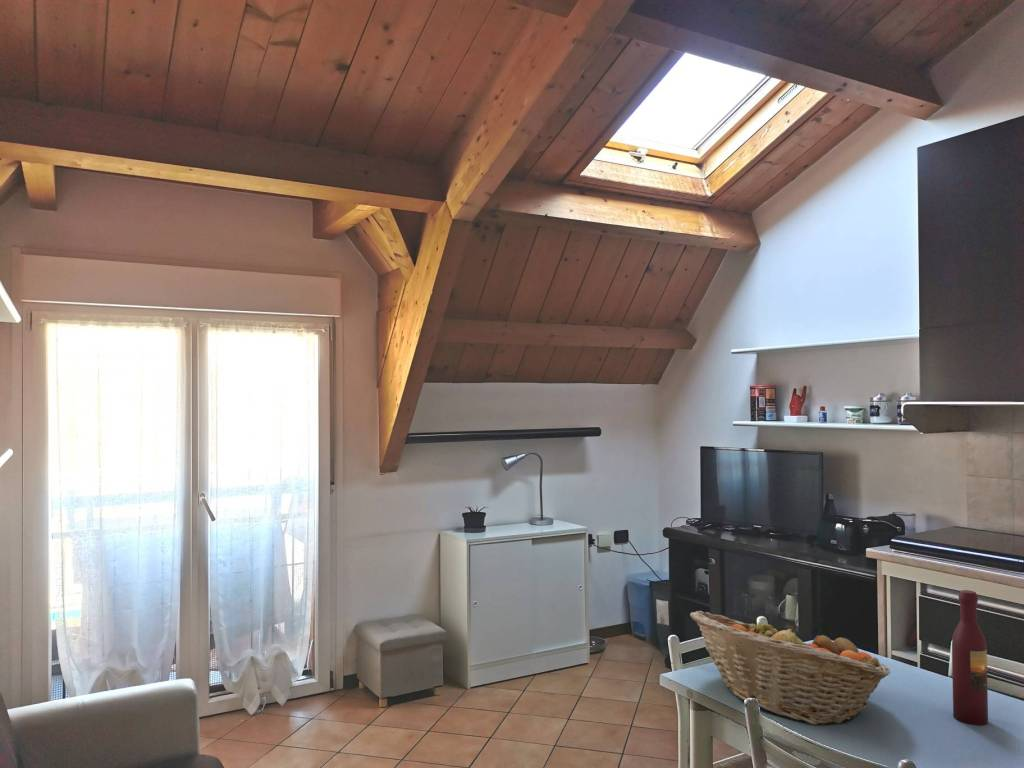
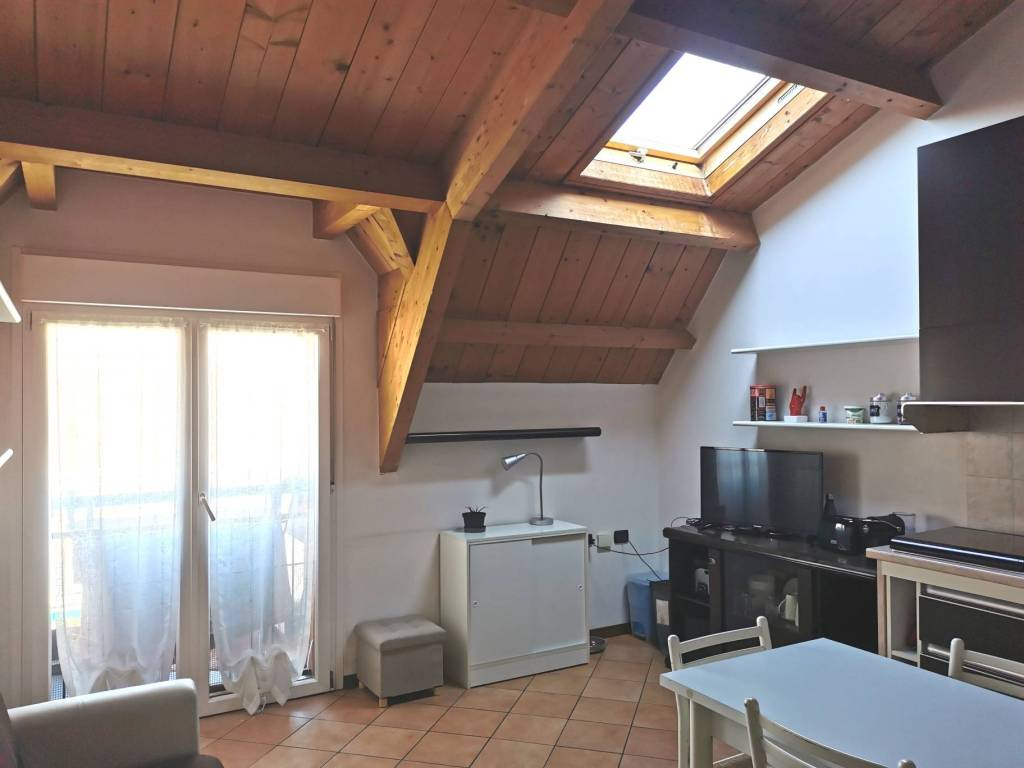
- fruit basket (783, 656)
- wine bottle (969, 654)
